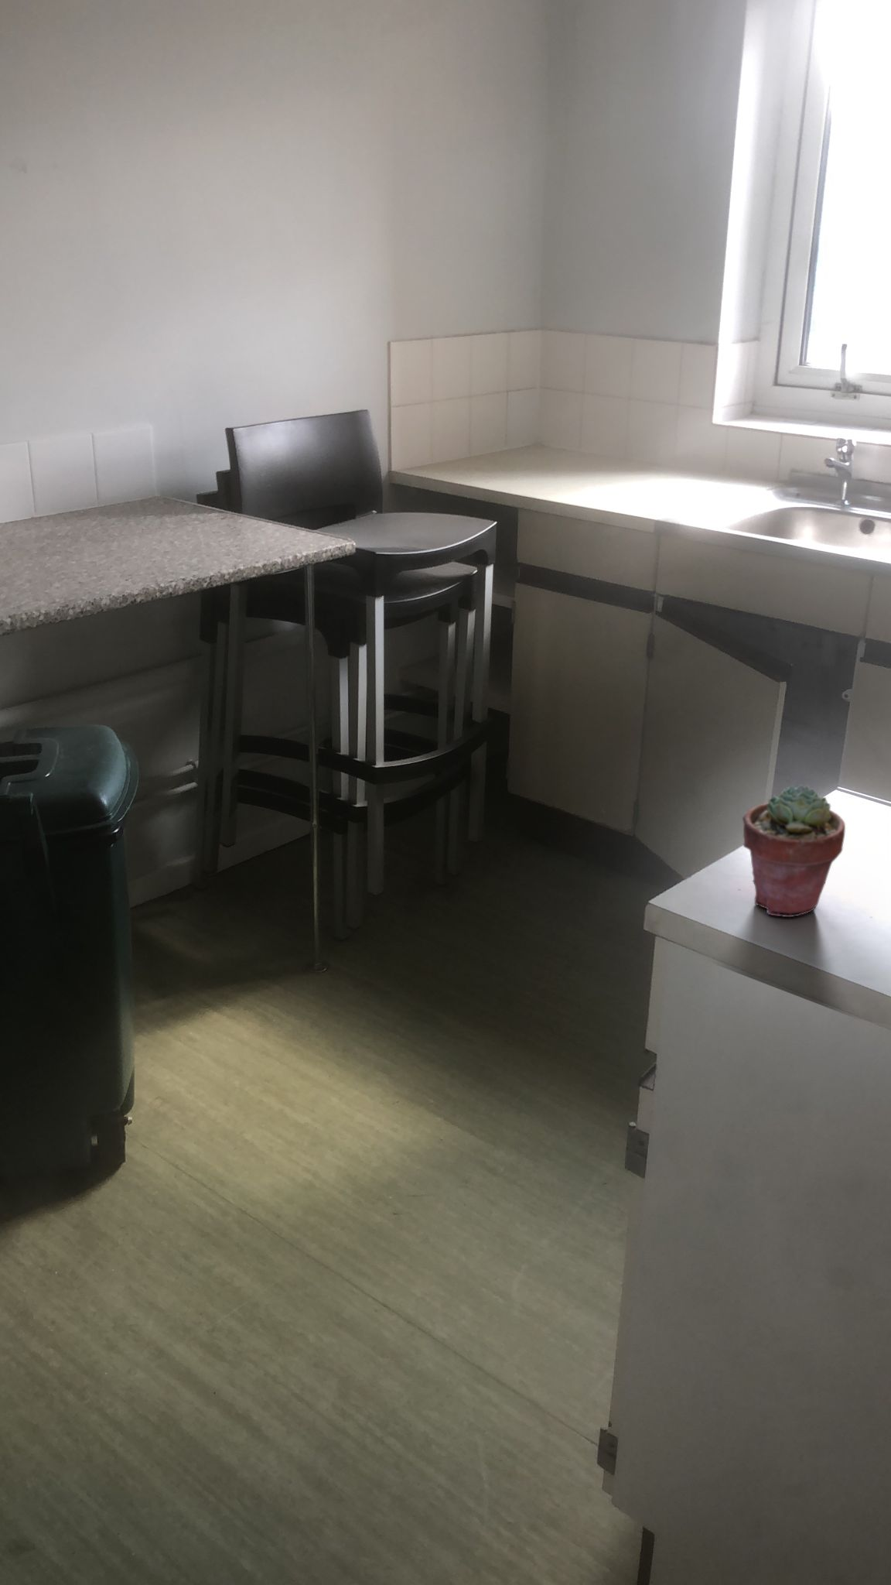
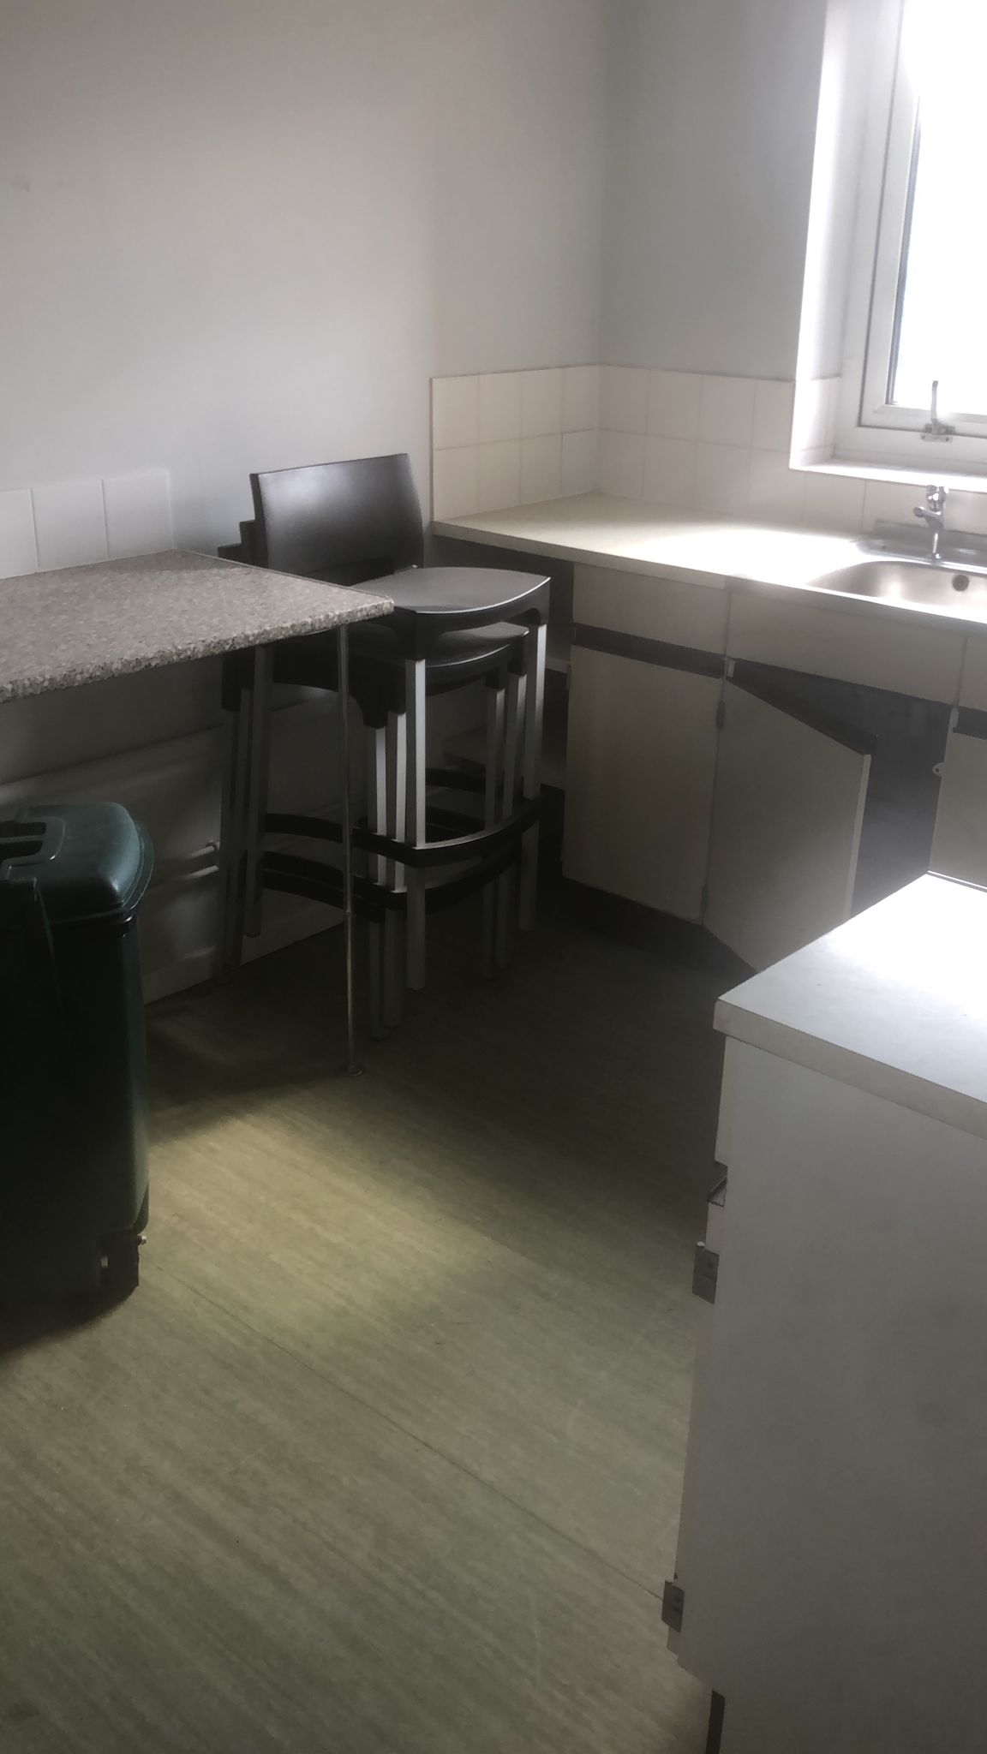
- potted succulent (792, 845)
